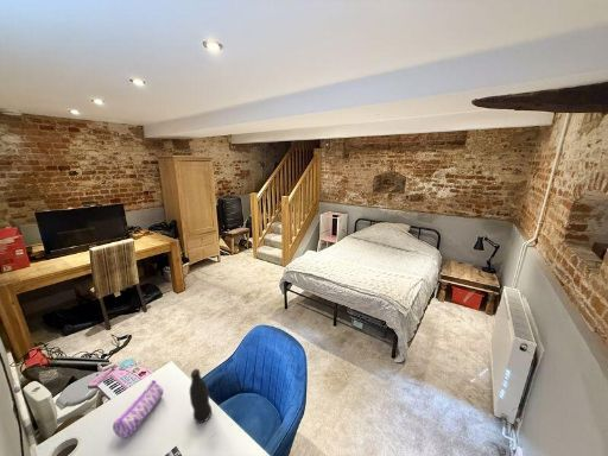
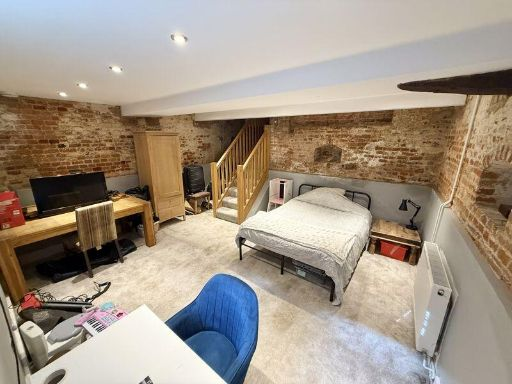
- bottle (200, 393)
- pencil case (140, 406)
